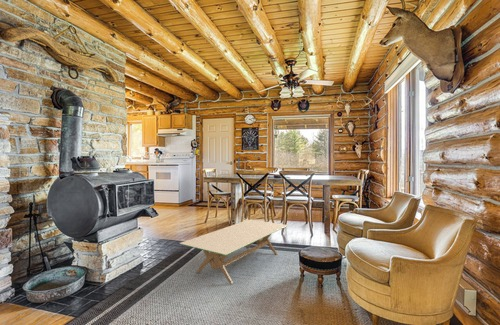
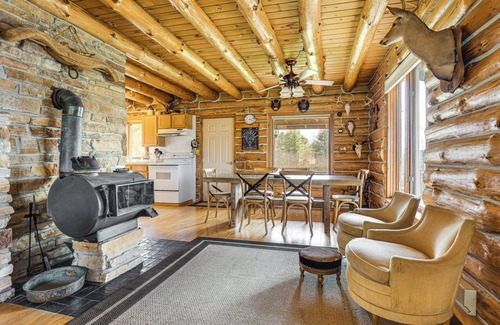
- coffee table (240, 247)
